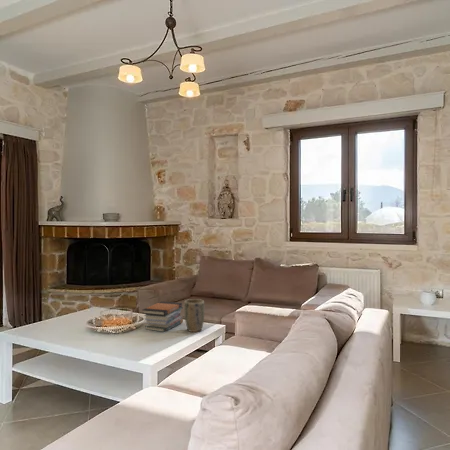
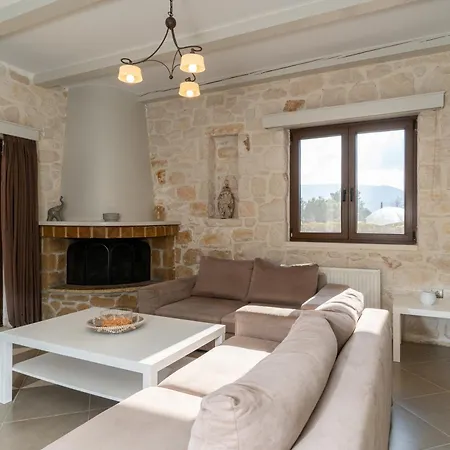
- plant pot (194, 315)
- book stack (163, 316)
